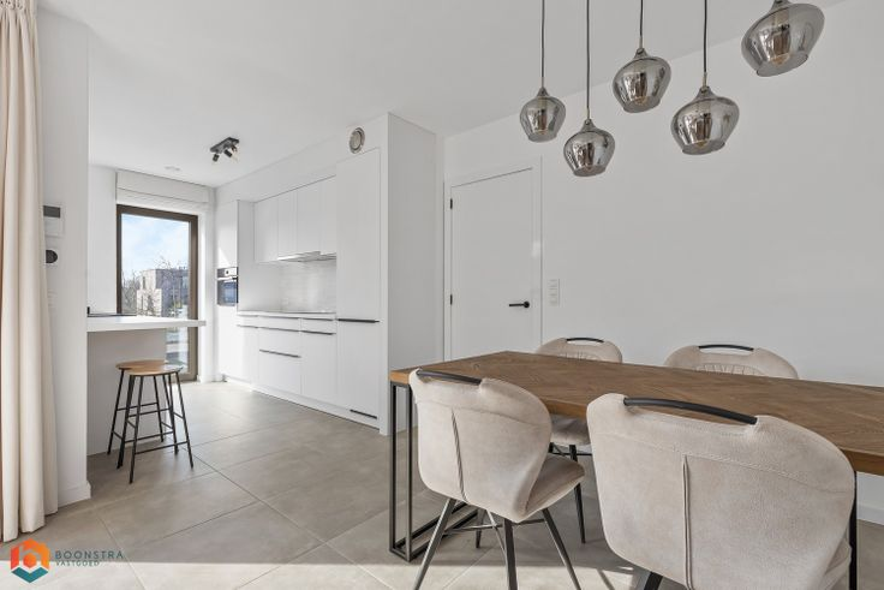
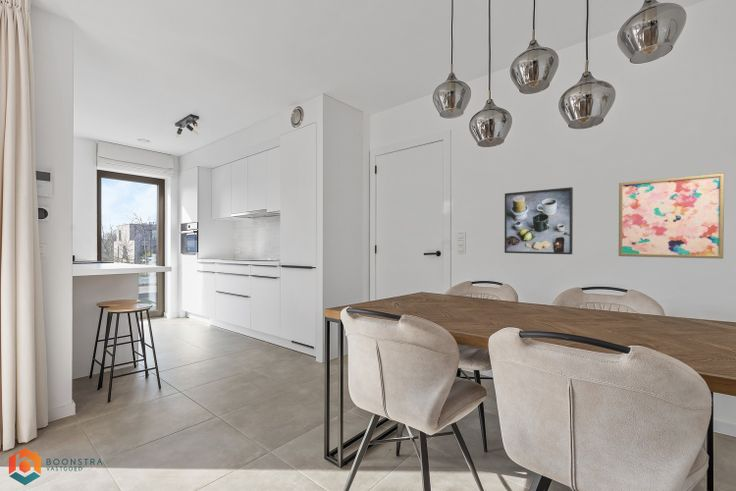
+ wall art (667, 218)
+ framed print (536, 222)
